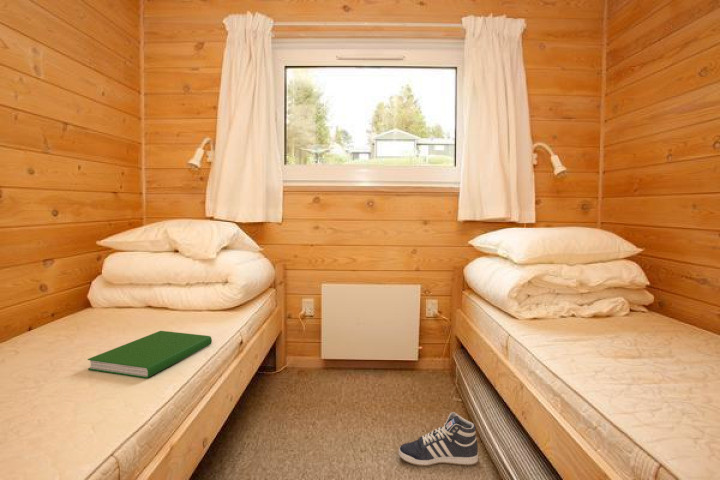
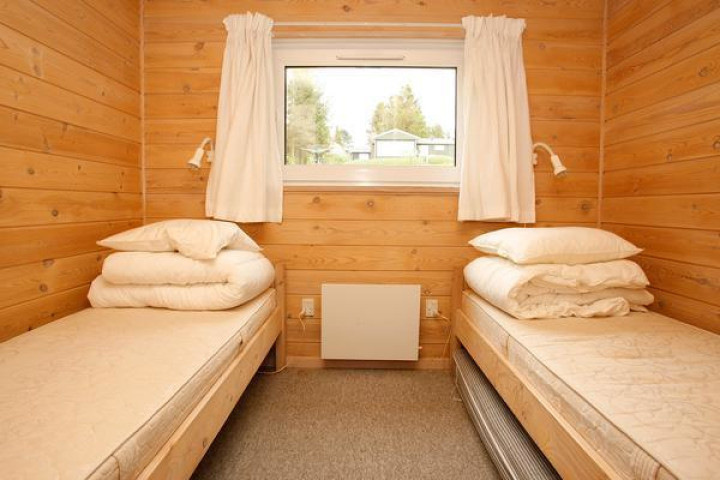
- hardcover book (155, 351)
- sneaker (438, 437)
